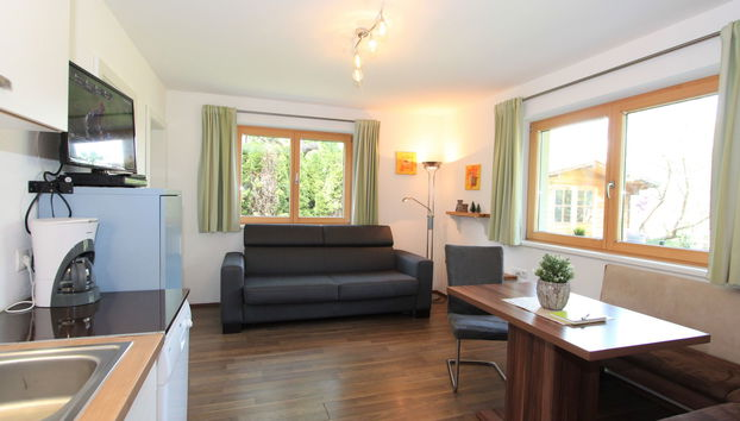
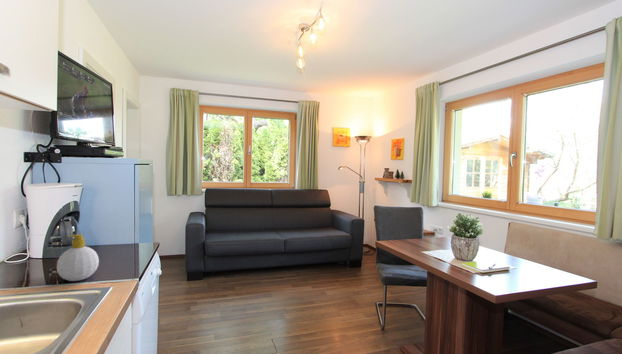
+ soap bottle (78, 256)
